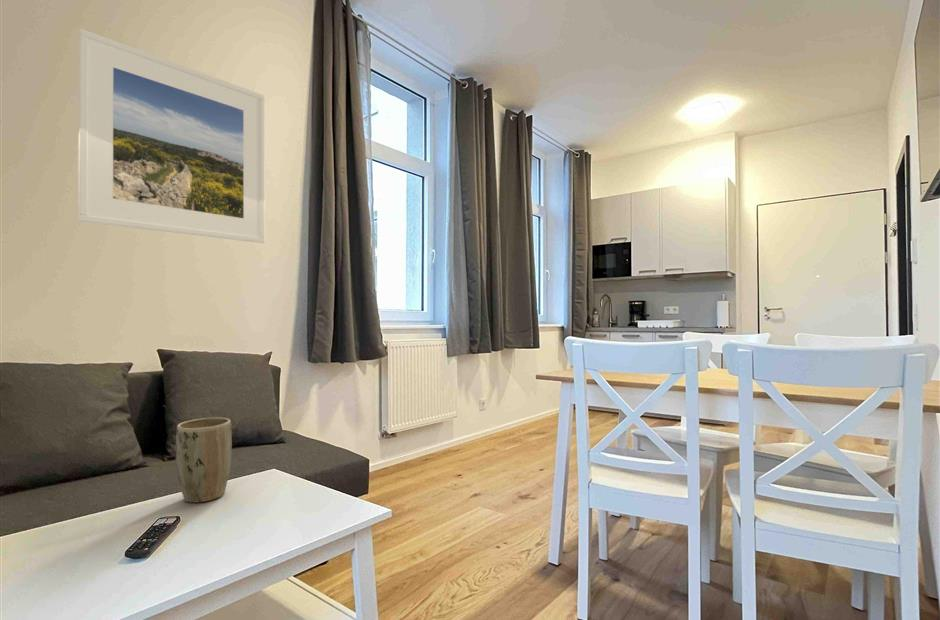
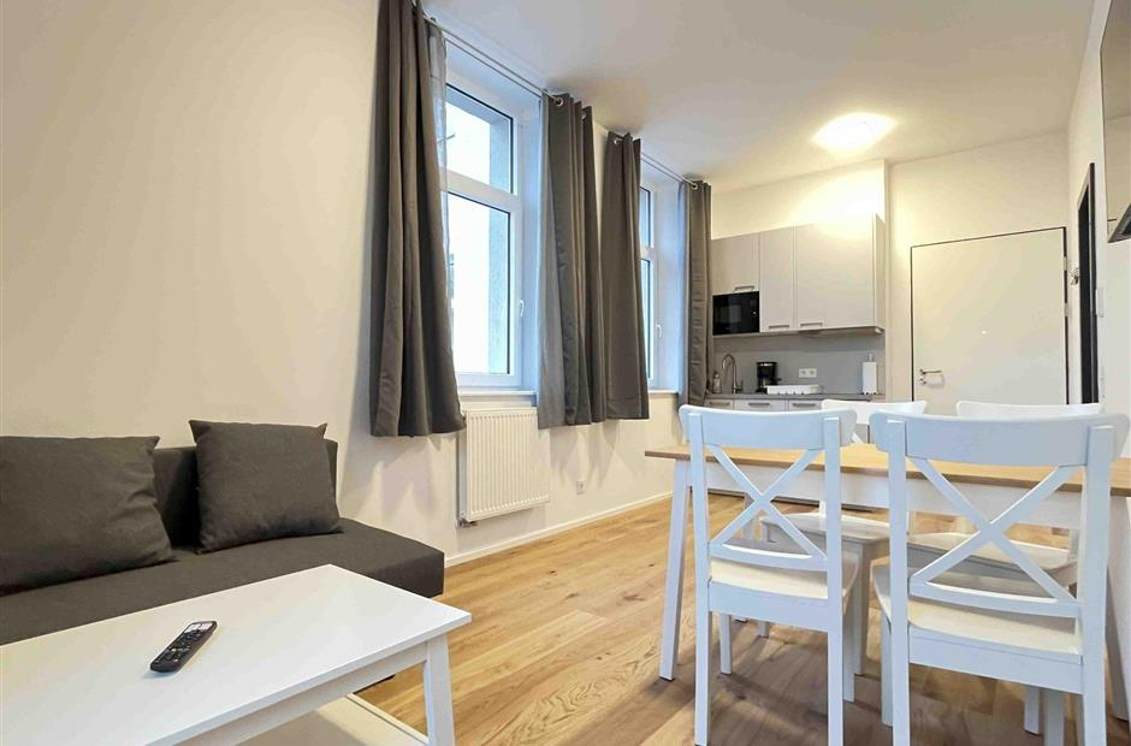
- plant pot (204, 459)
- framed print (184, 150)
